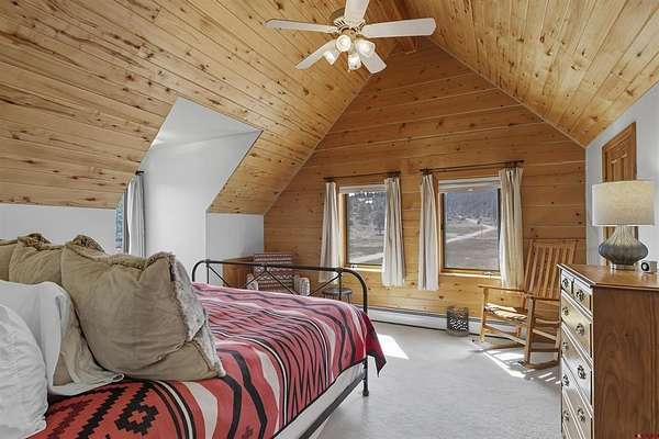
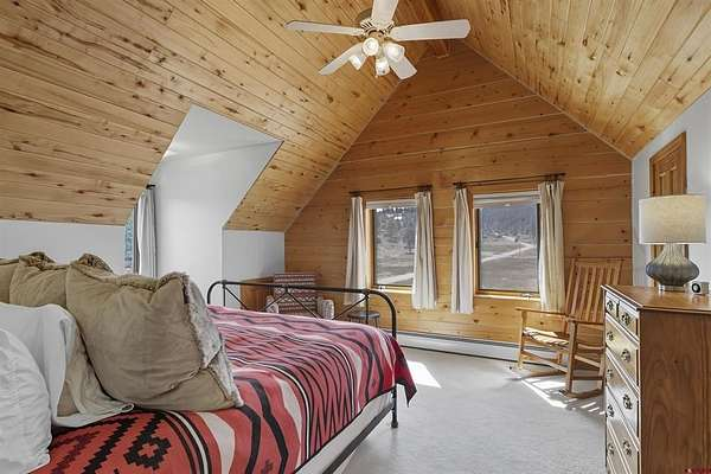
- wastebasket (457, 320)
